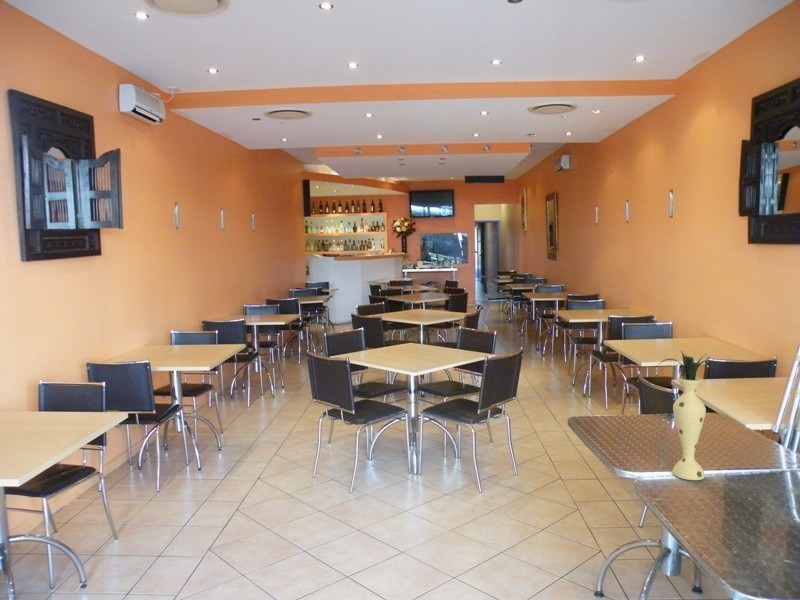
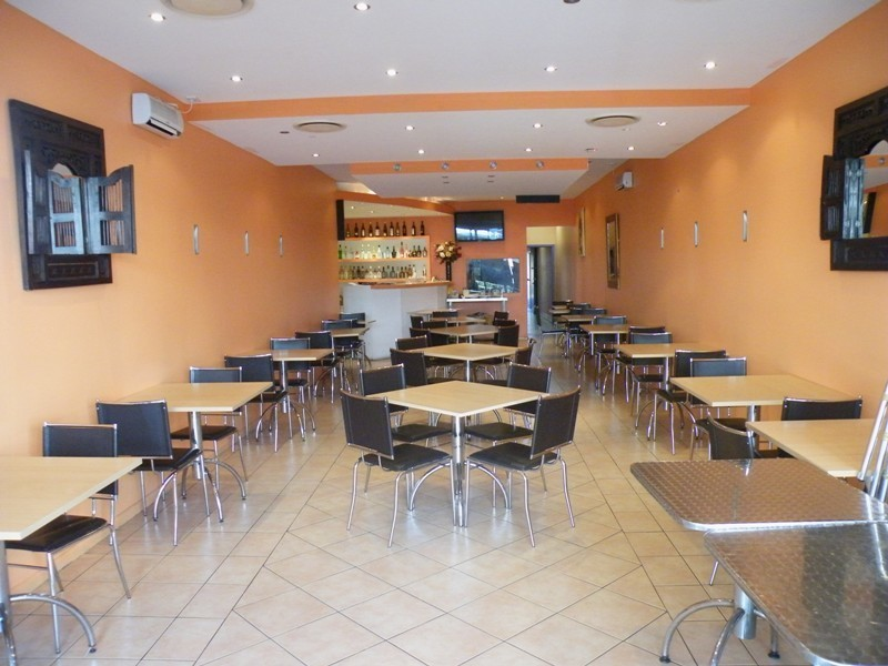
- vase (688, 414)
